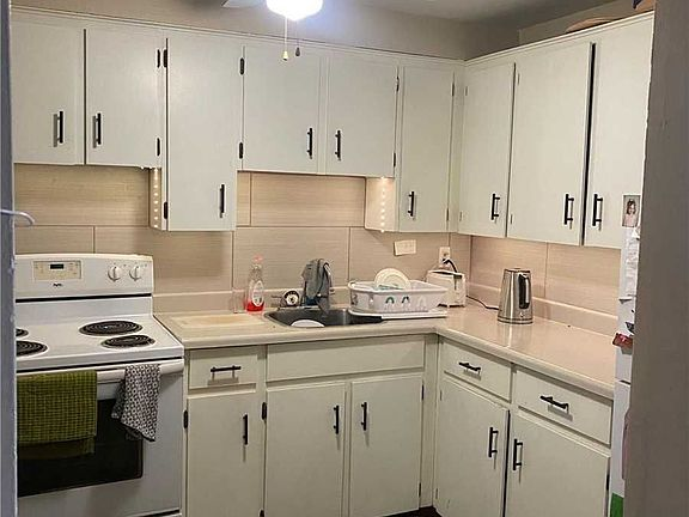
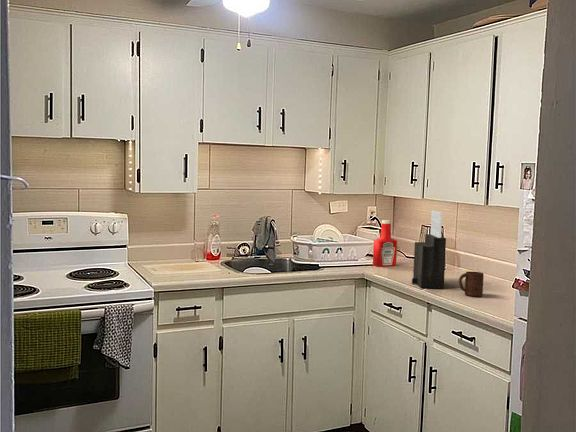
+ knife block (427, 248)
+ cup (472, 284)
+ soap bottle (385, 242)
